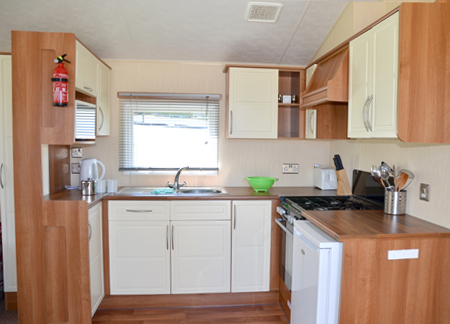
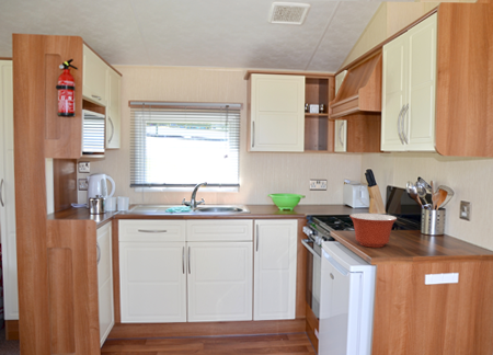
+ mixing bowl (371, 230)
